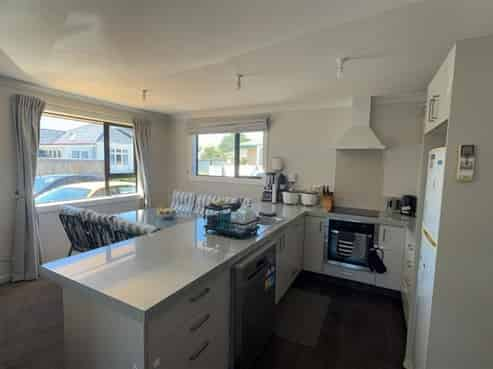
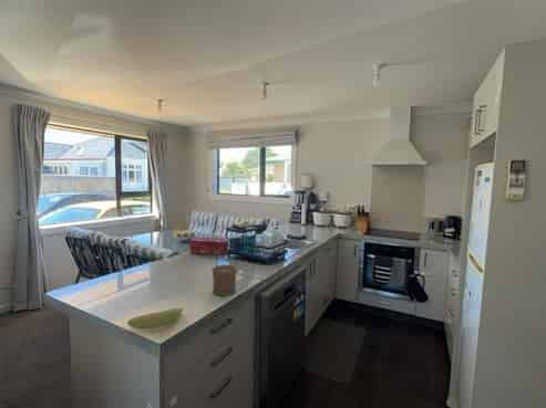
+ cup (224, 280)
+ tissue box (210, 244)
+ banana (159, 314)
